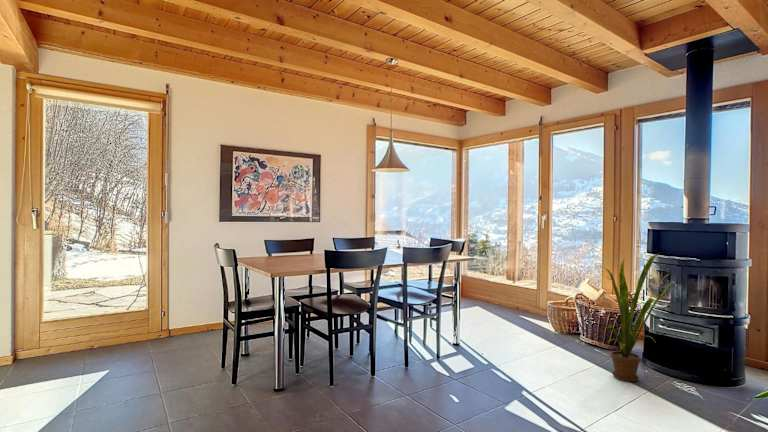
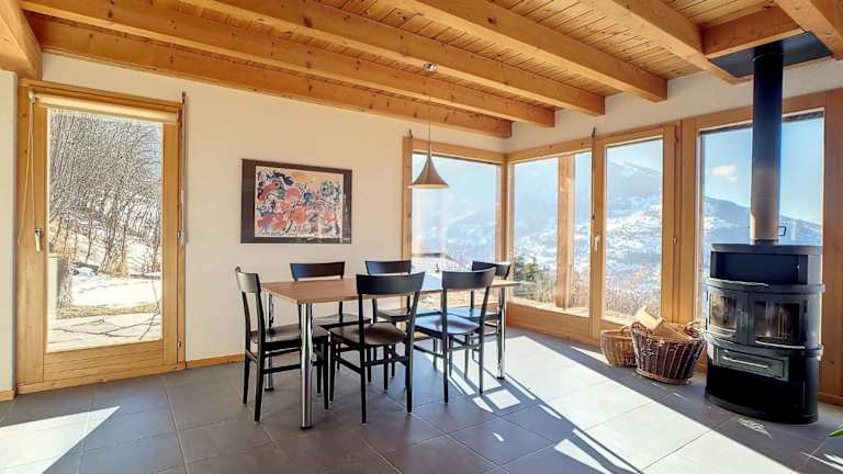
- house plant (628, 315)
